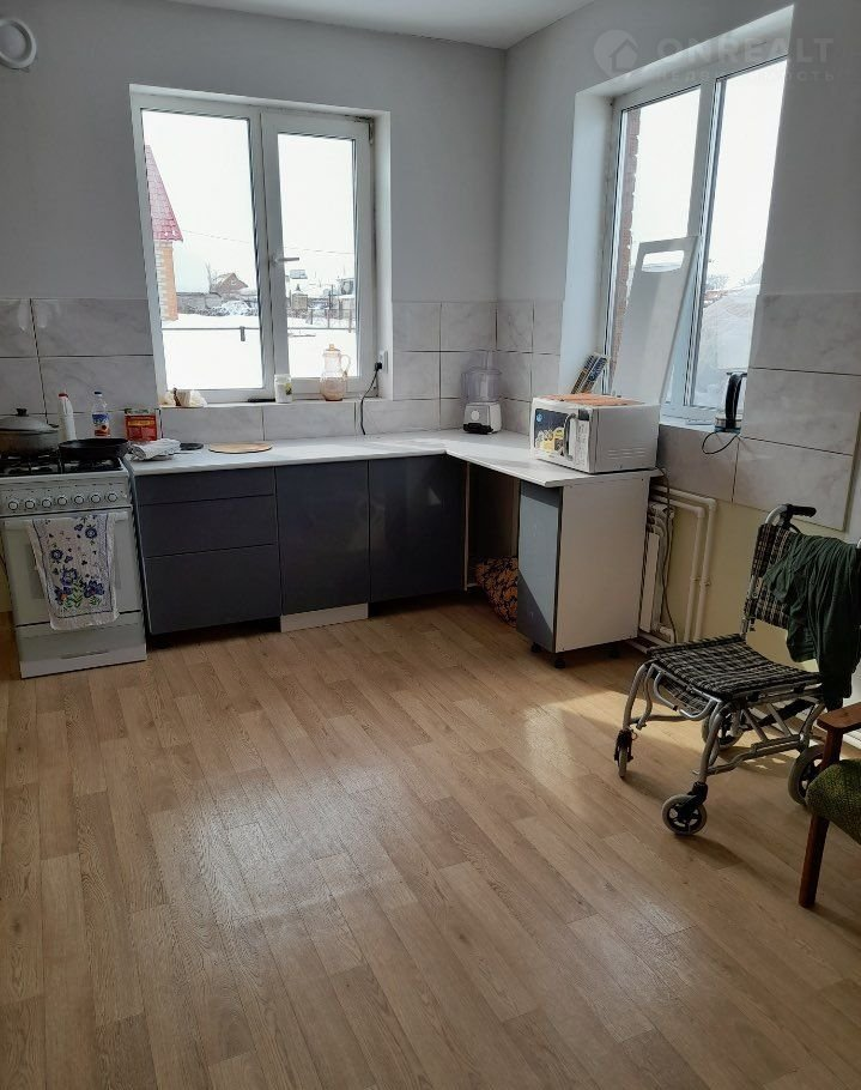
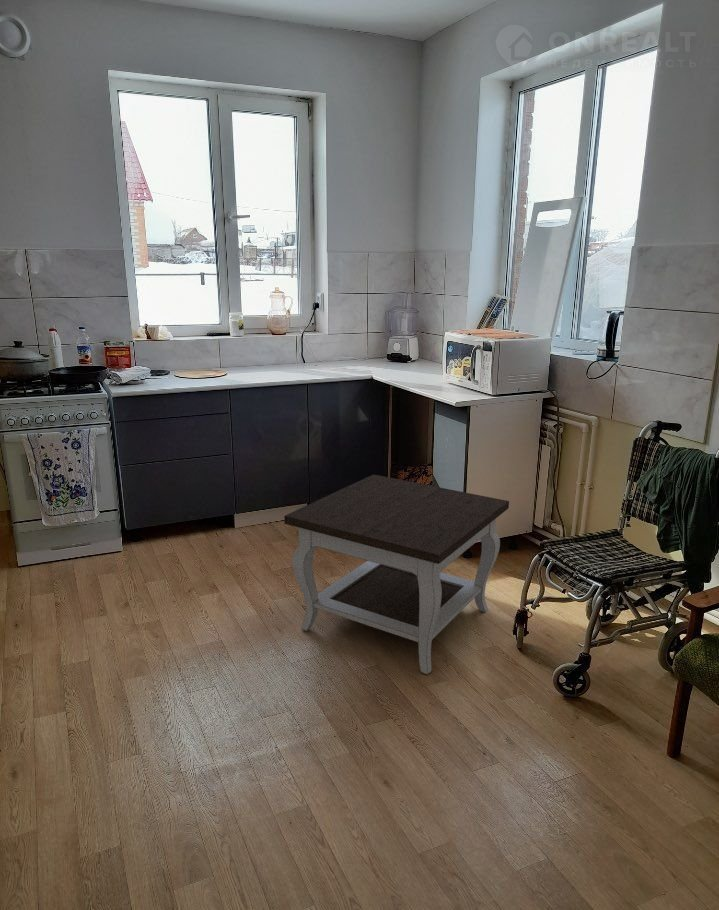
+ side table (399, 565)
